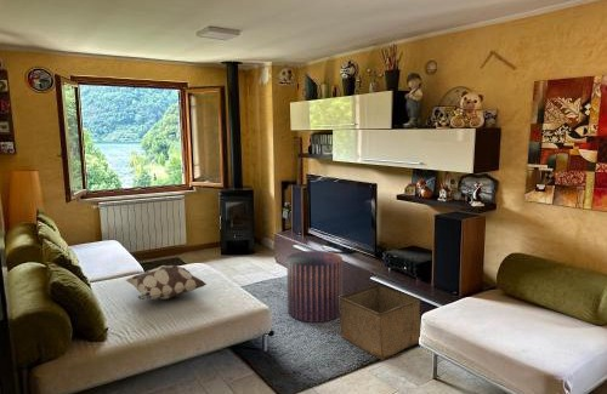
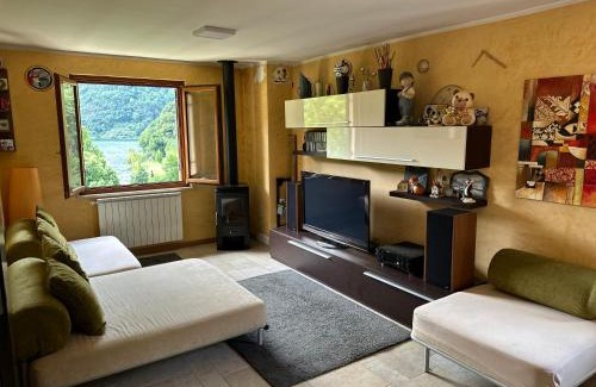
- decorative pillow (164, 282)
- storage bin (380, 318)
- stool (314, 284)
